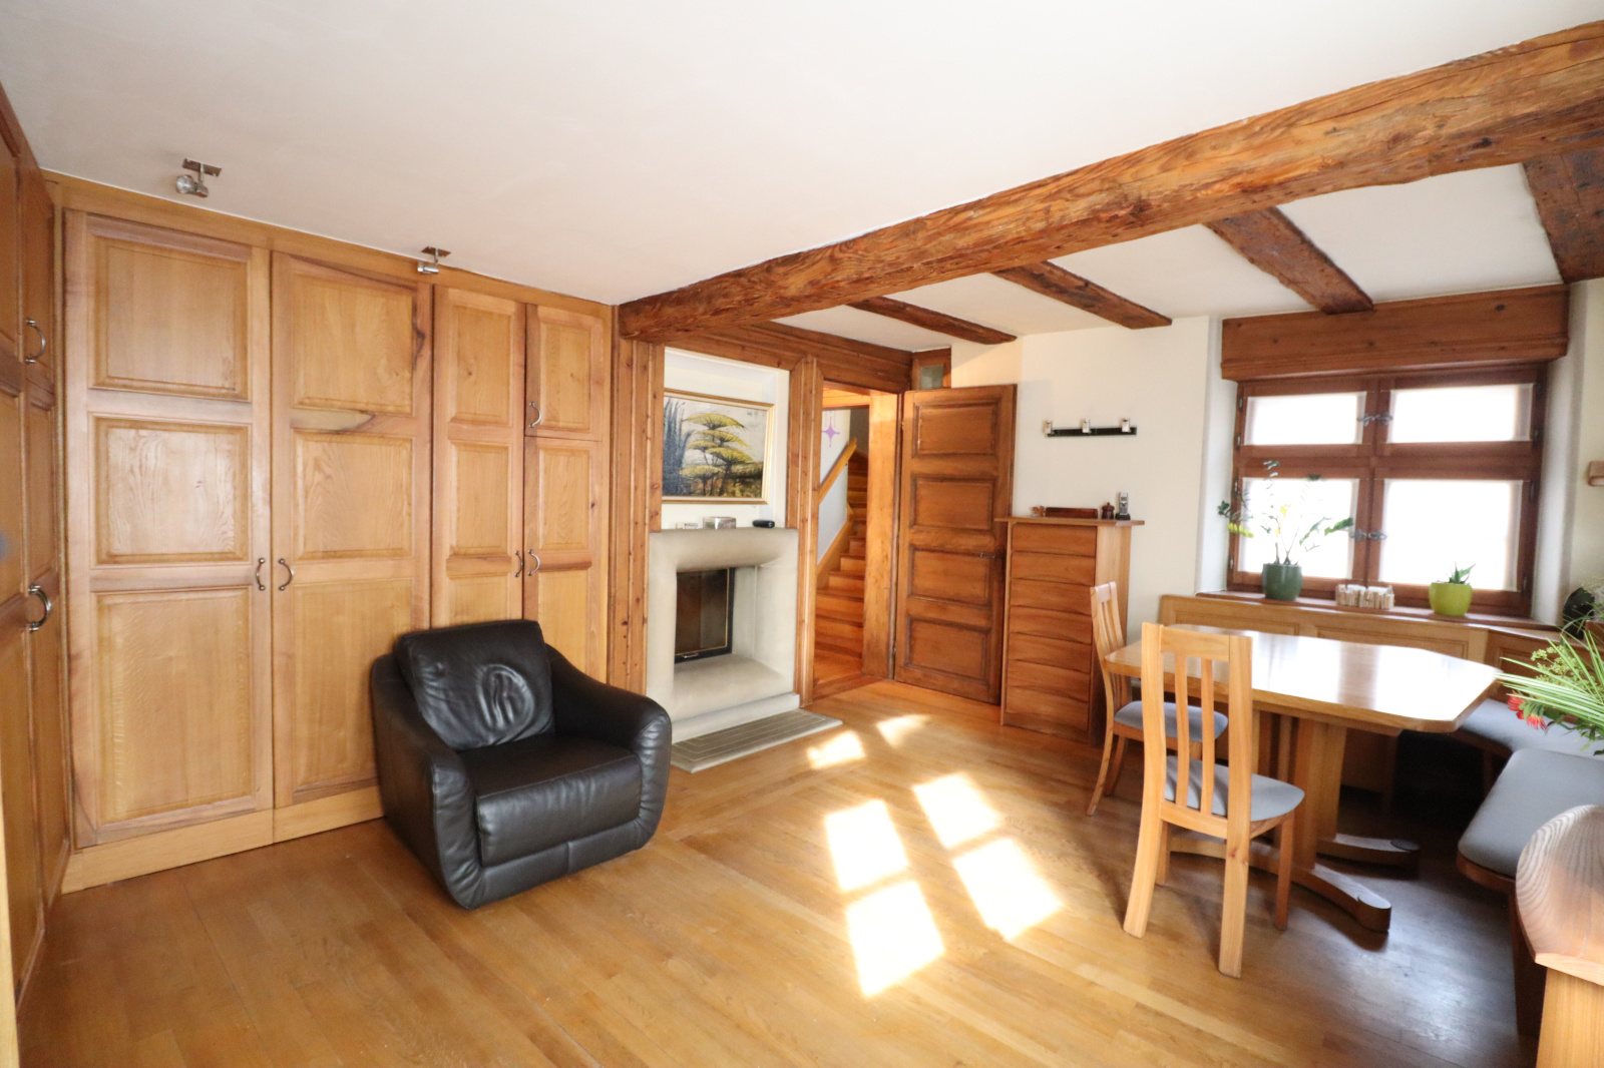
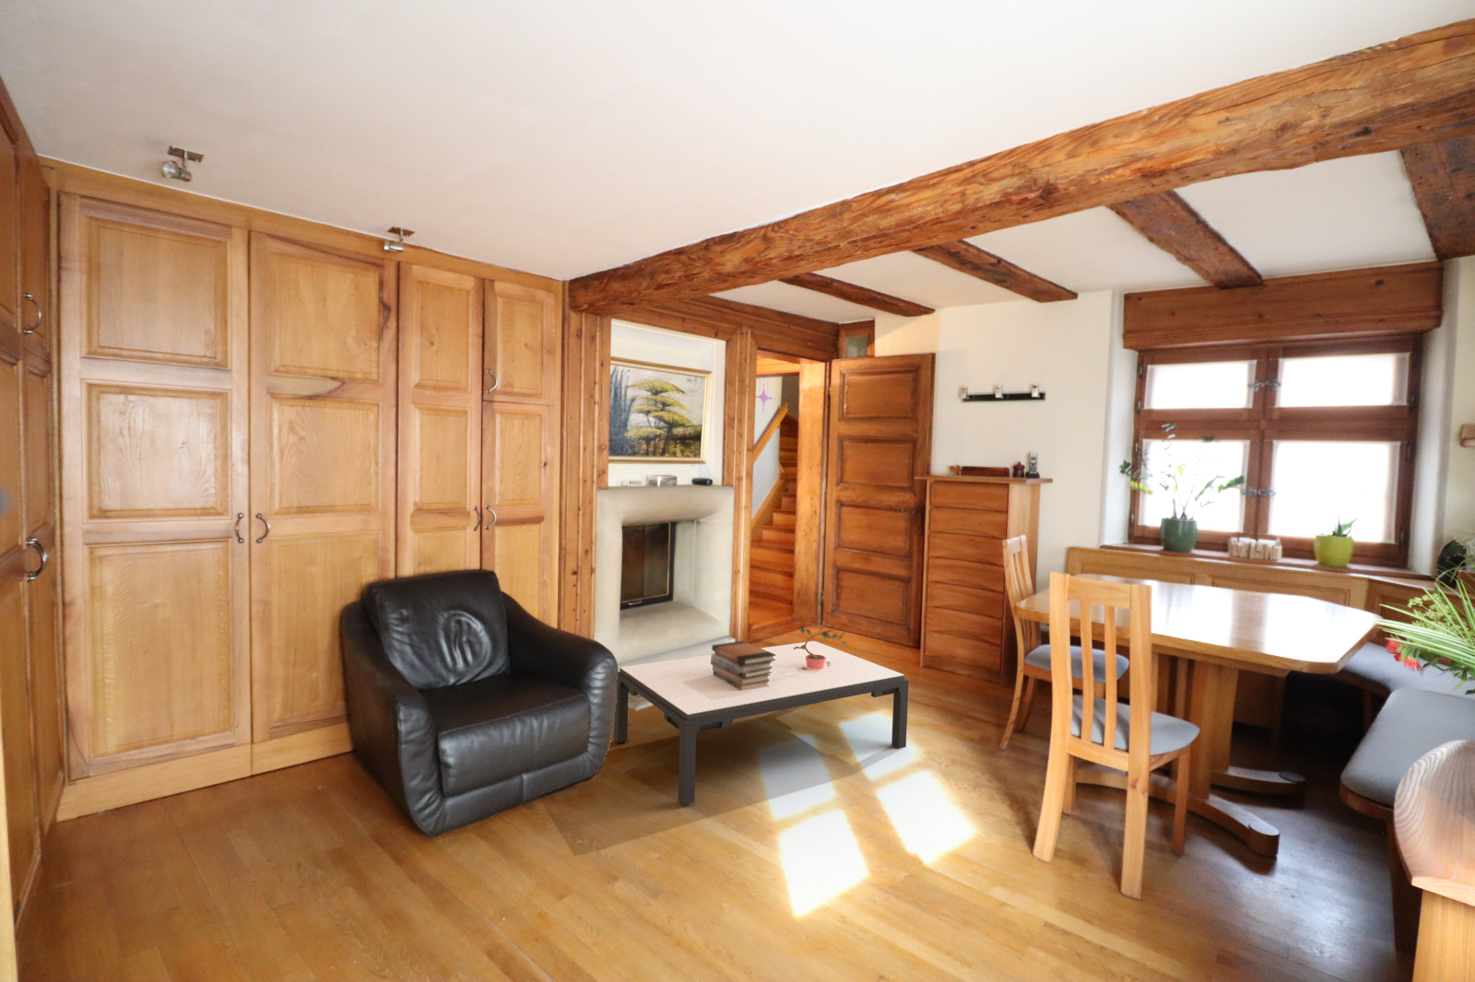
+ coffee table (761, 707)
+ potted plant (825, 638)
+ book stack (741, 664)
